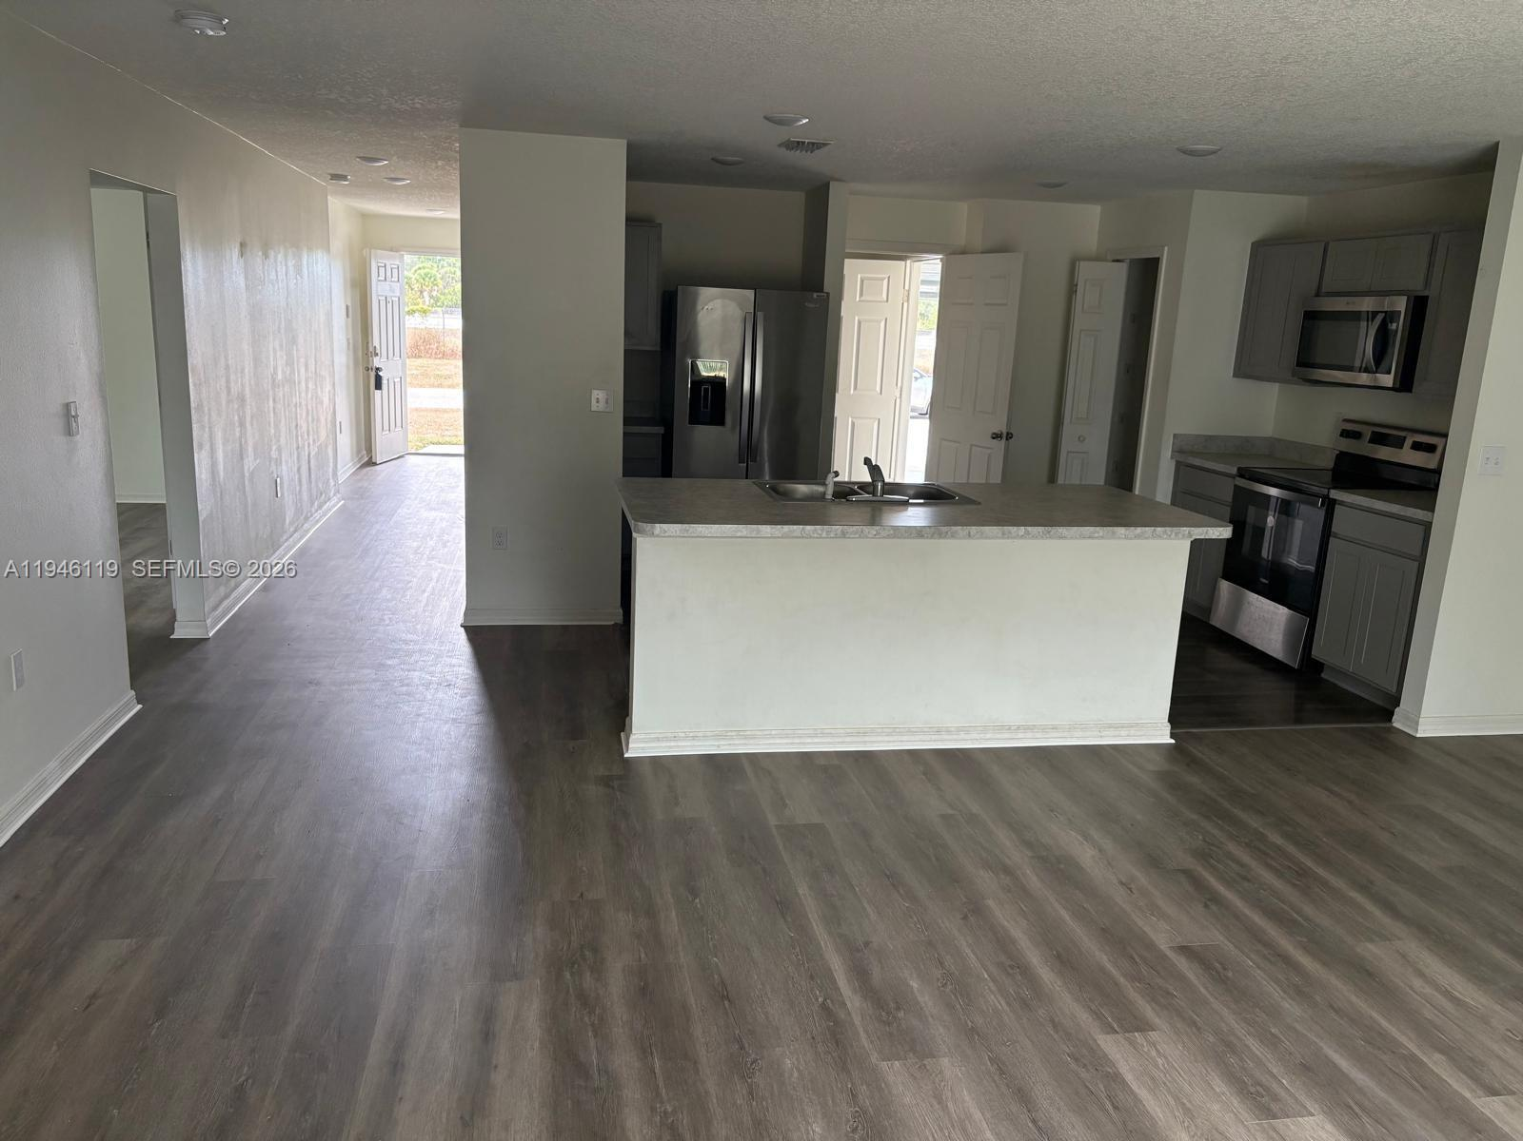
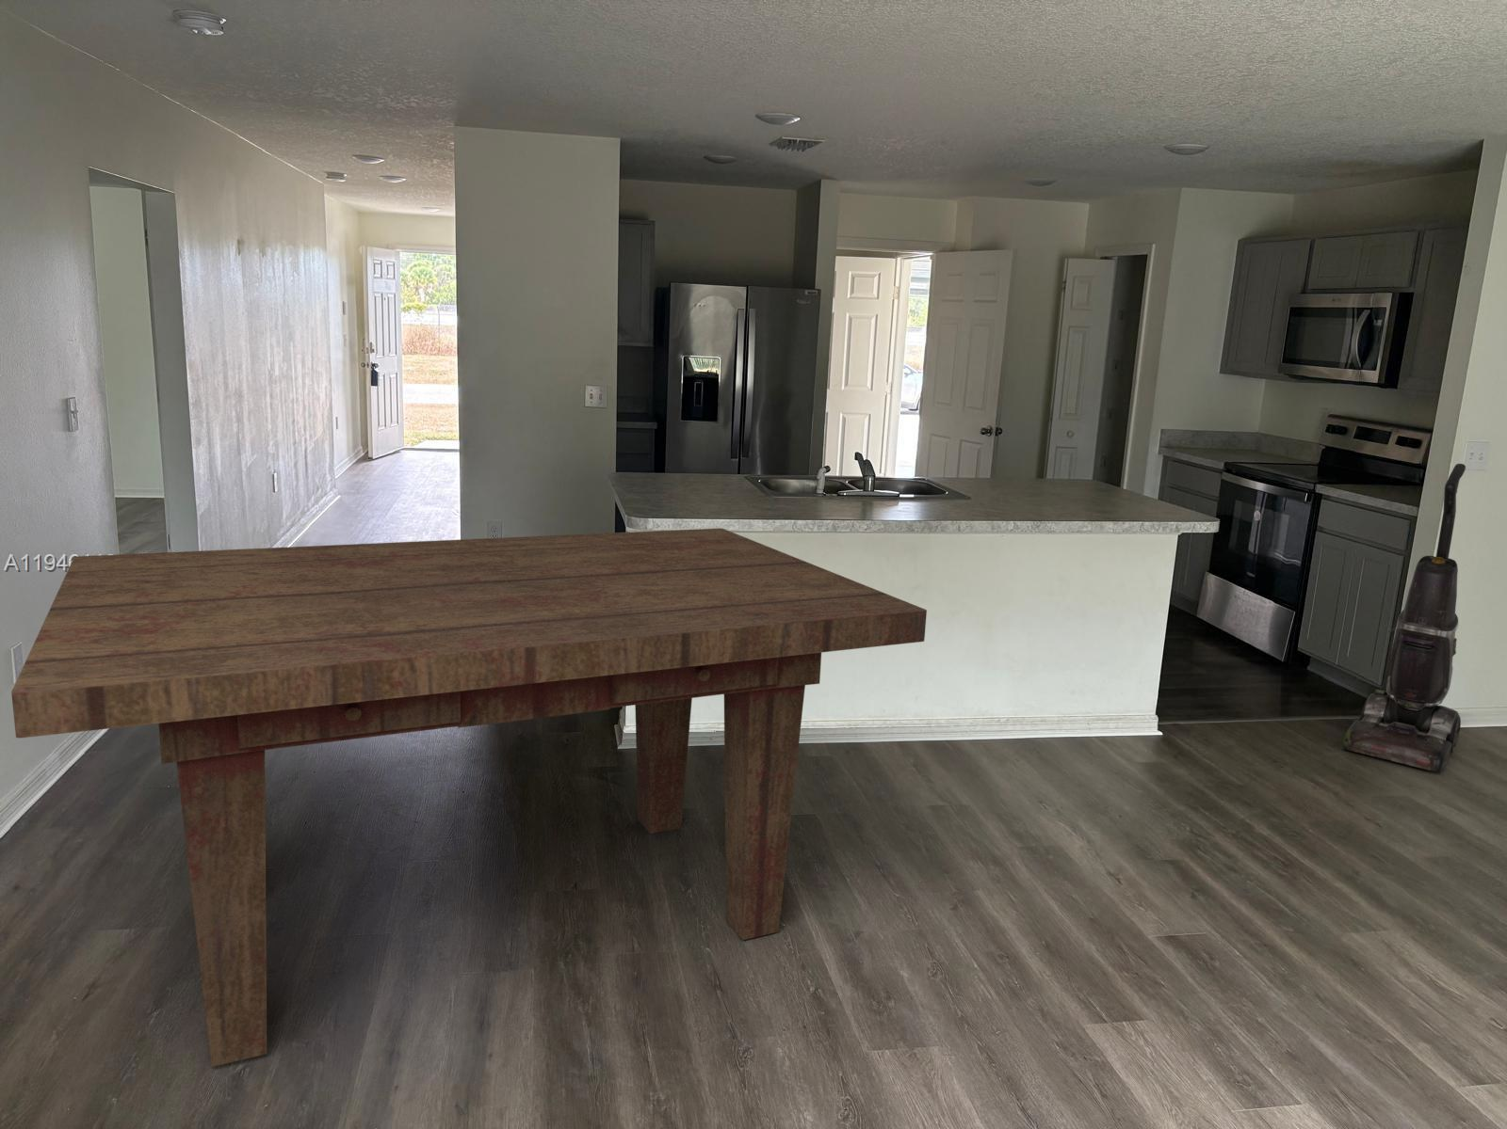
+ dining table (482, 725)
+ vacuum cleaner (1424, 611)
